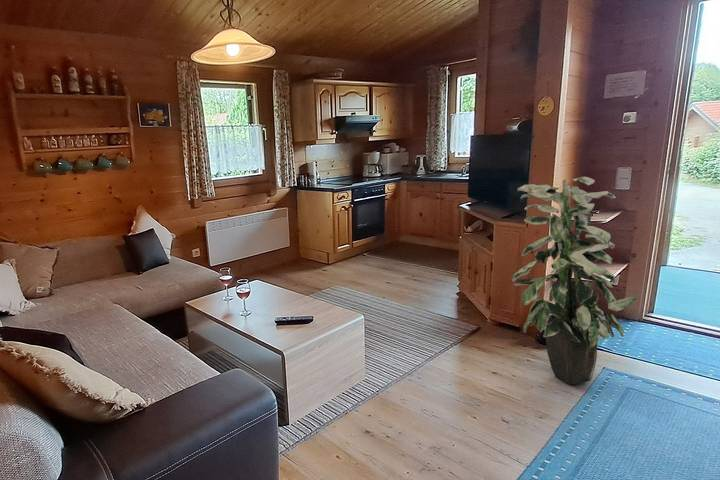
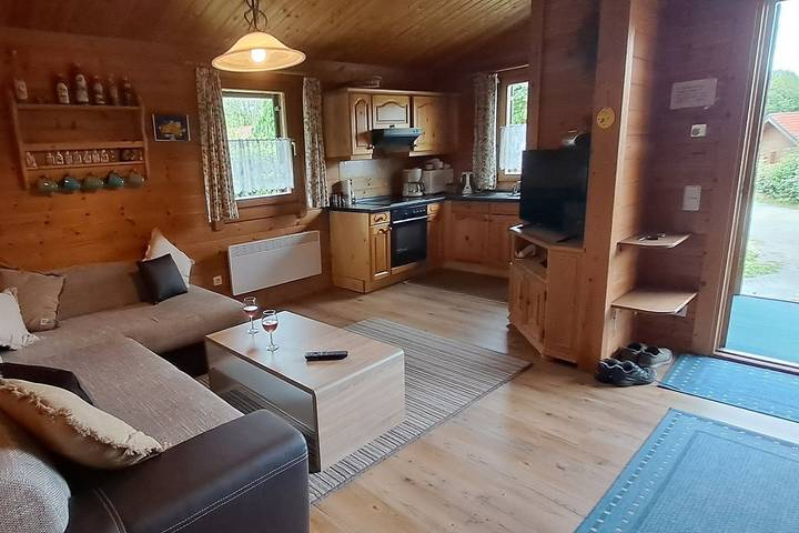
- indoor plant (567, 280)
